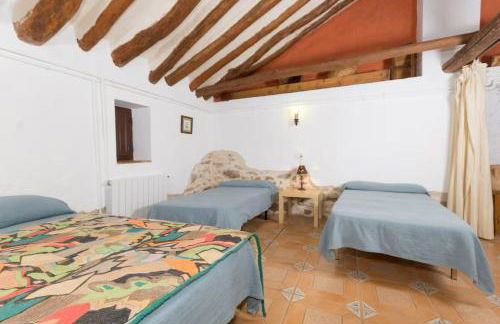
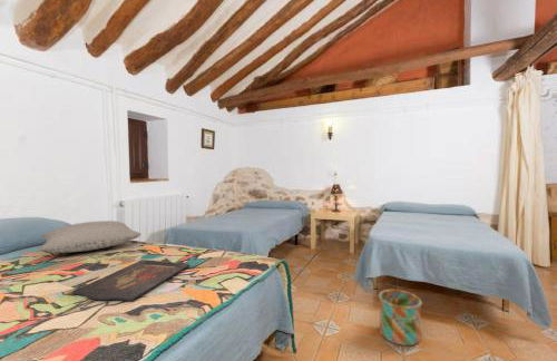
+ tray (136, 277)
+ pillow (90, 234)
+ bucket (399, 315)
